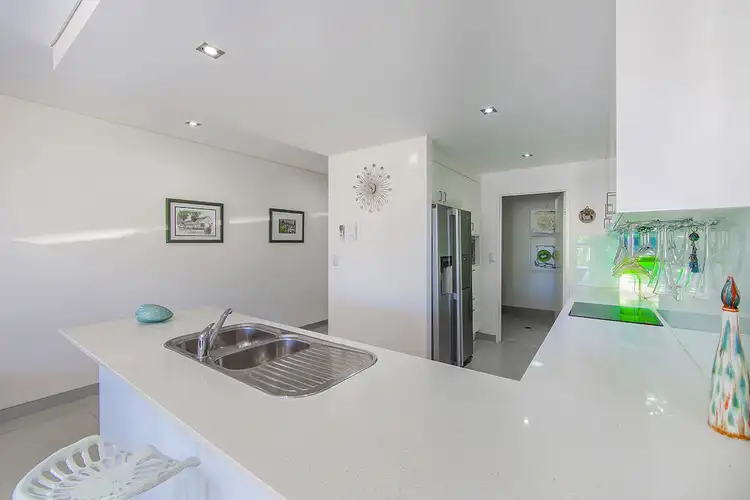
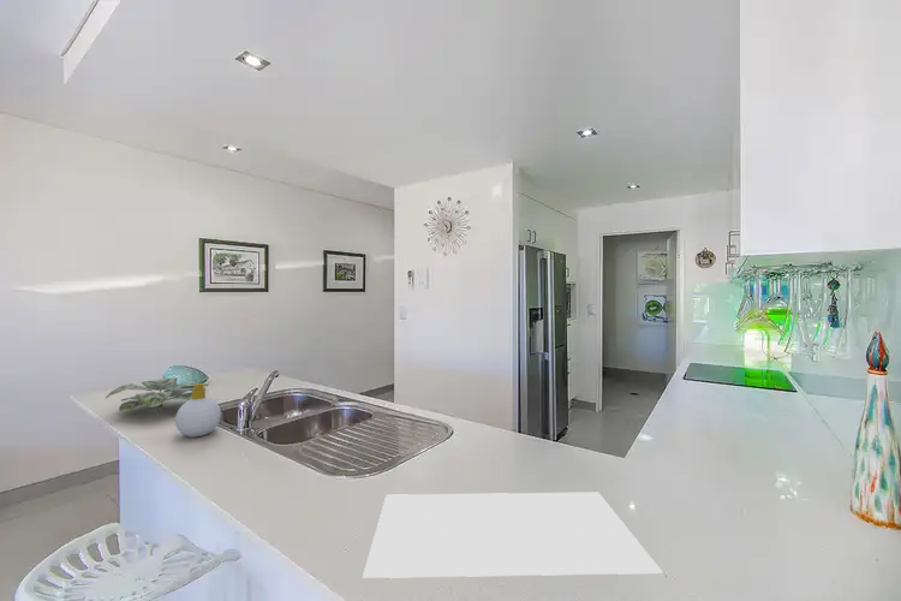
+ cutting board (501, 526)
+ plant (161, 397)
+ soap bottle (198, 409)
